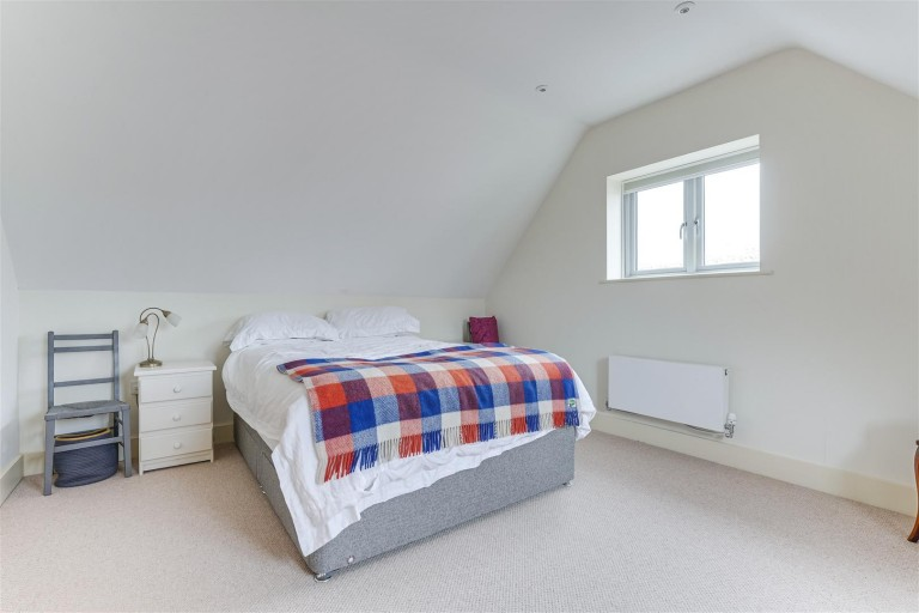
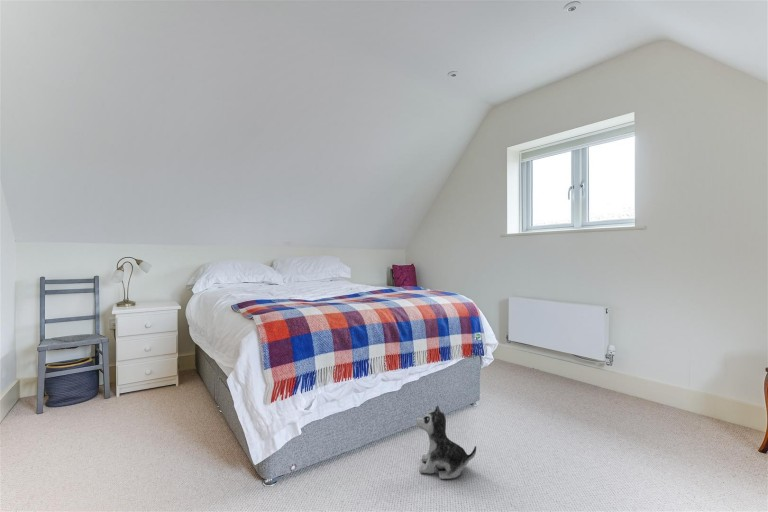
+ plush toy (445, 436)
